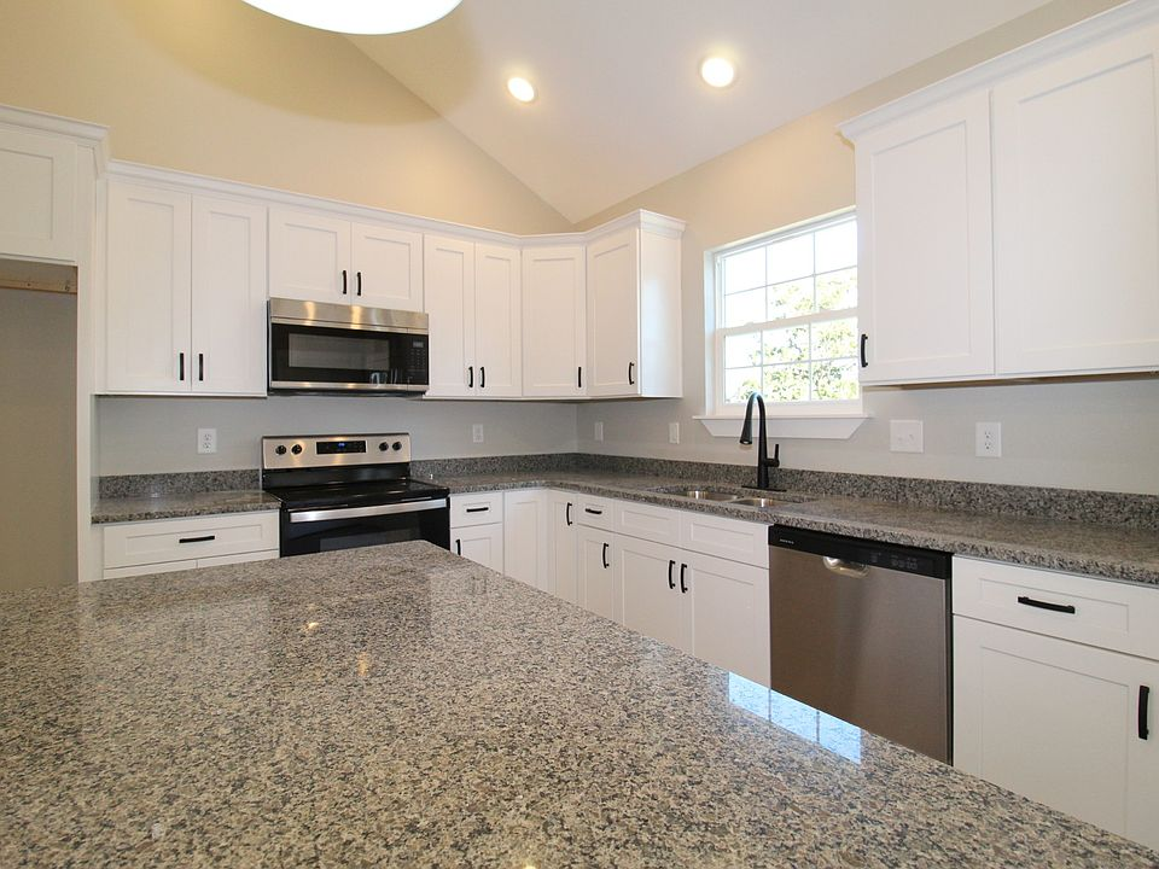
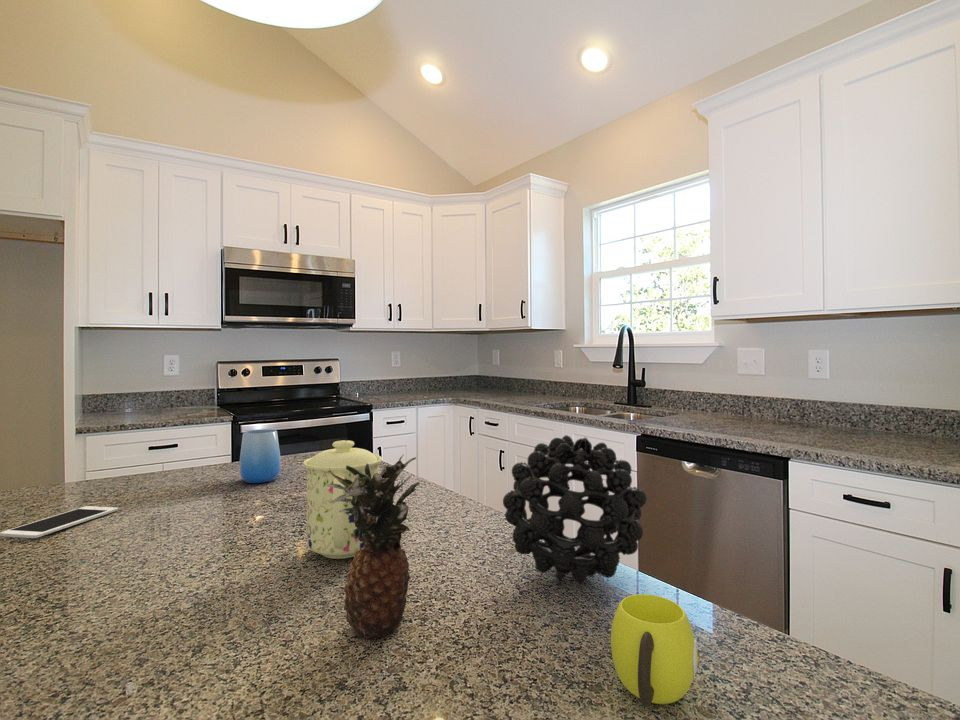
+ fruit (369, 541)
+ cell phone (63, 520)
+ cup (652, 655)
+ decorative ball (573, 507)
+ cup (260, 455)
+ mug (346, 497)
